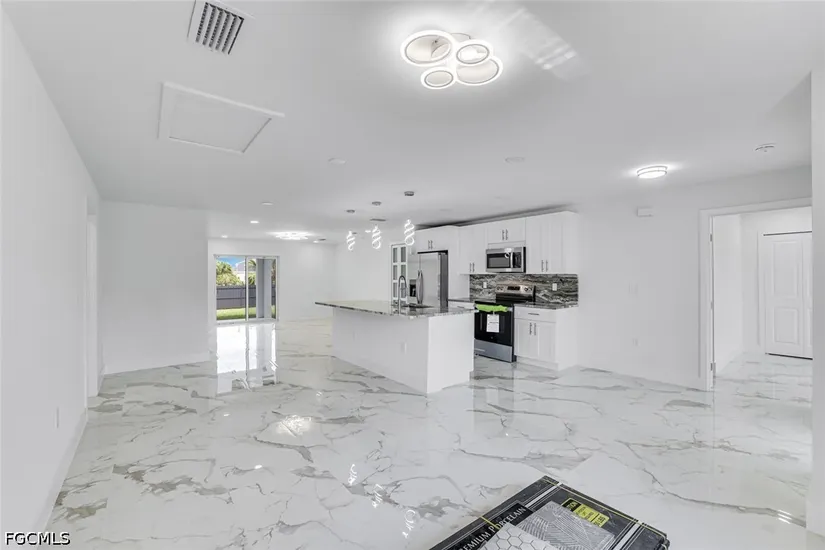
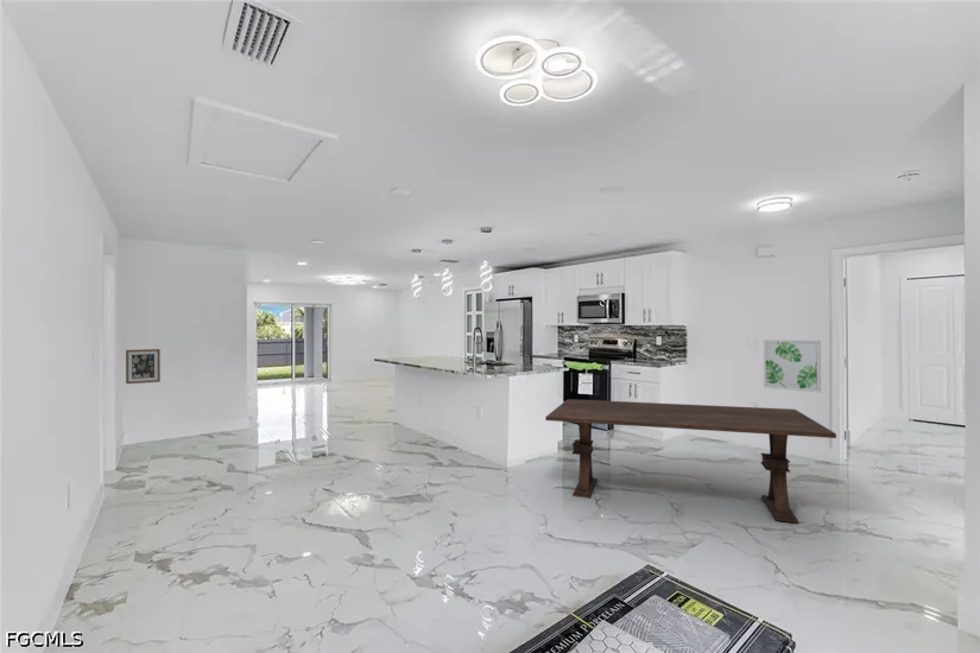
+ wall art (143, 366)
+ wall art (790, 364)
+ dining table (675, 427)
